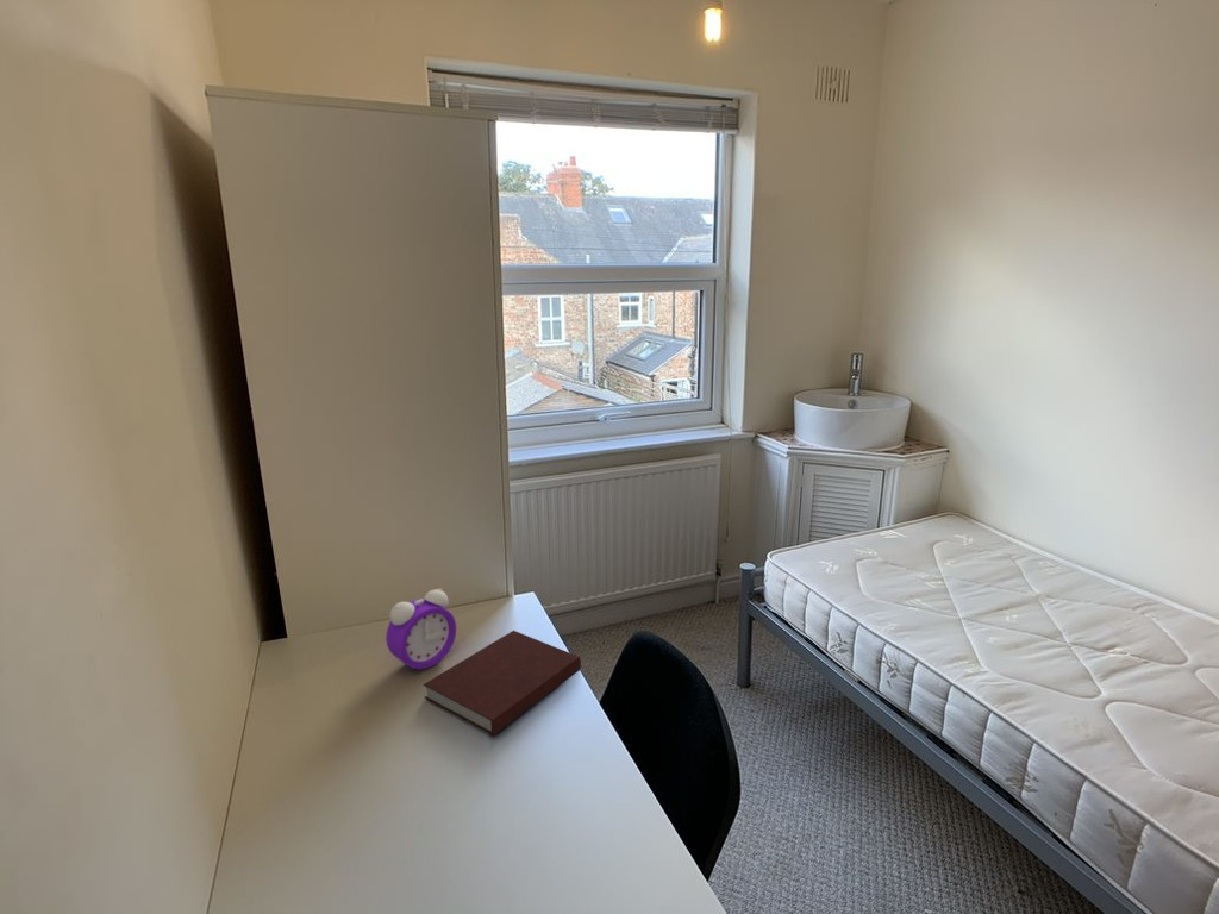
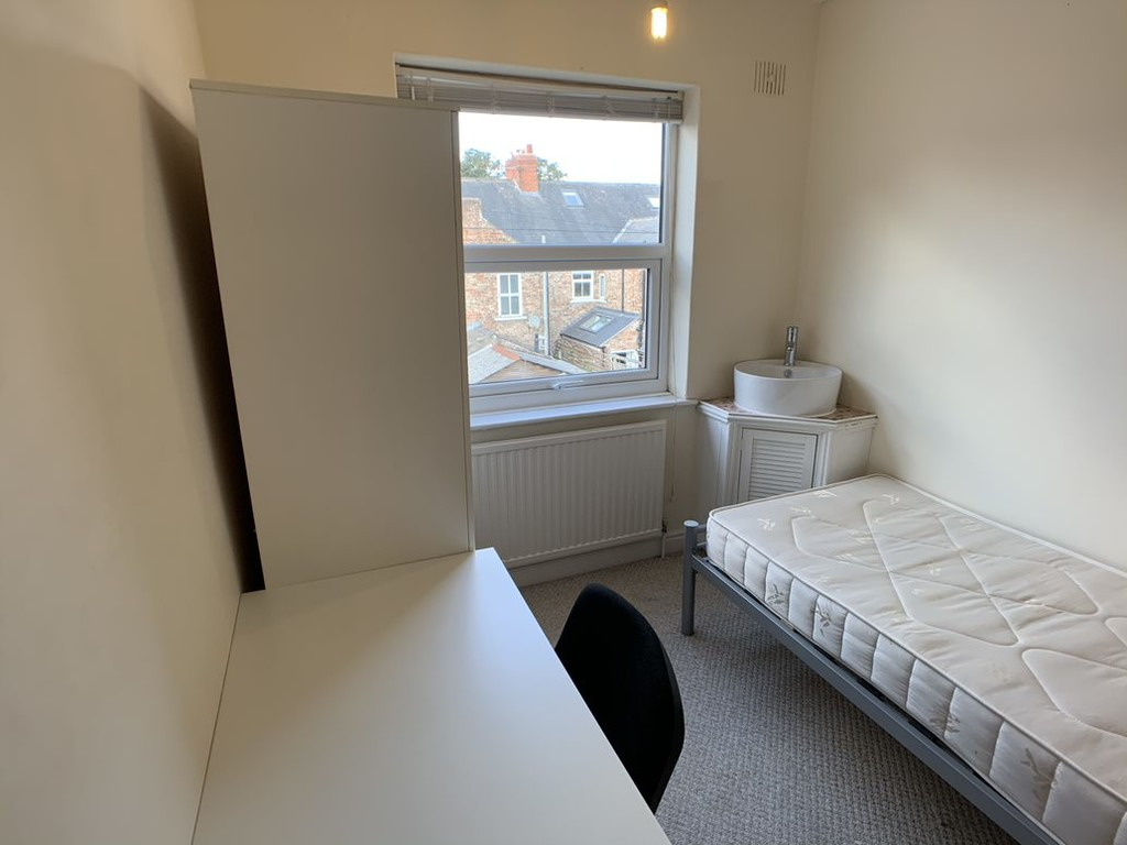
- notebook (505, 676)
- alarm clock (421, 630)
